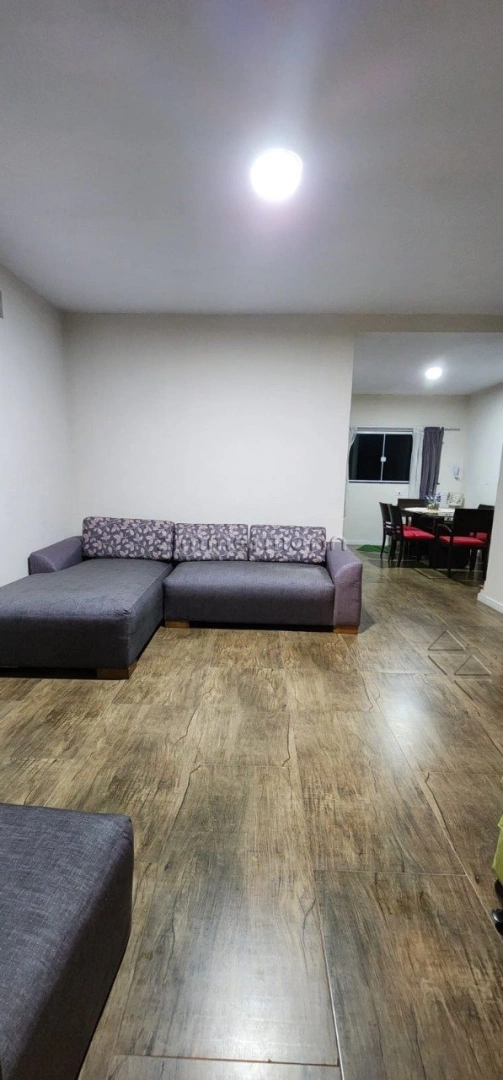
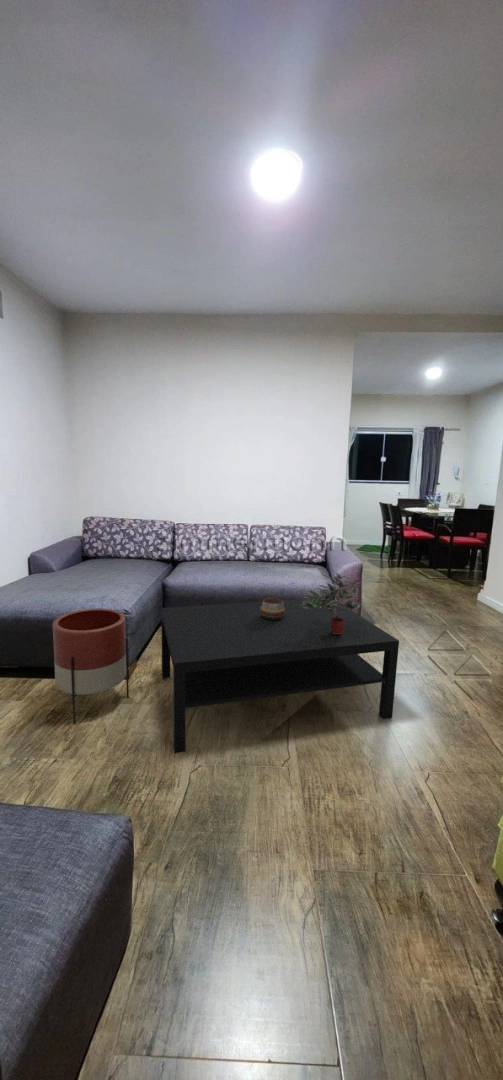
+ coffee table (268, 659)
+ planter (90, 662)
+ decorative bowl (272, 608)
+ potted plant (330, 600)
